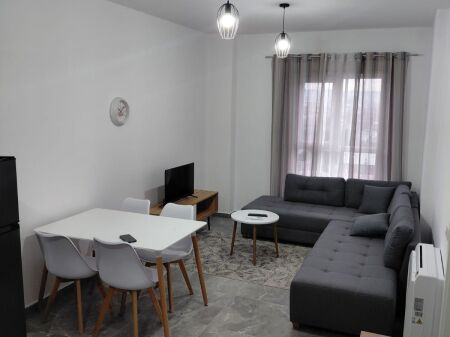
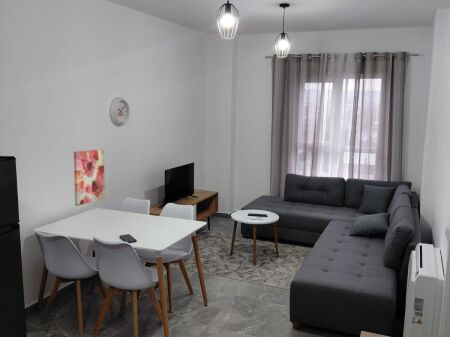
+ wall art (90, 176)
